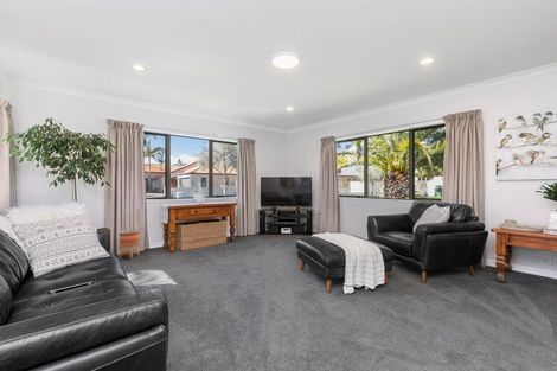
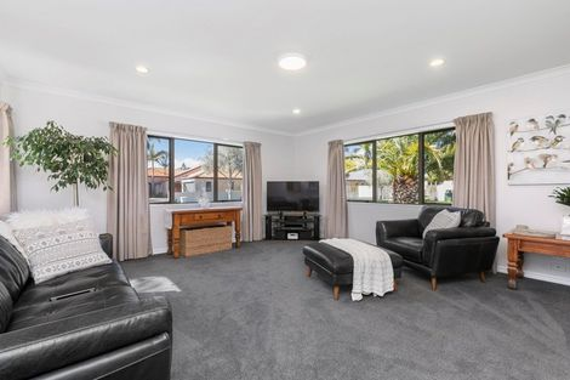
- planter (129, 243)
